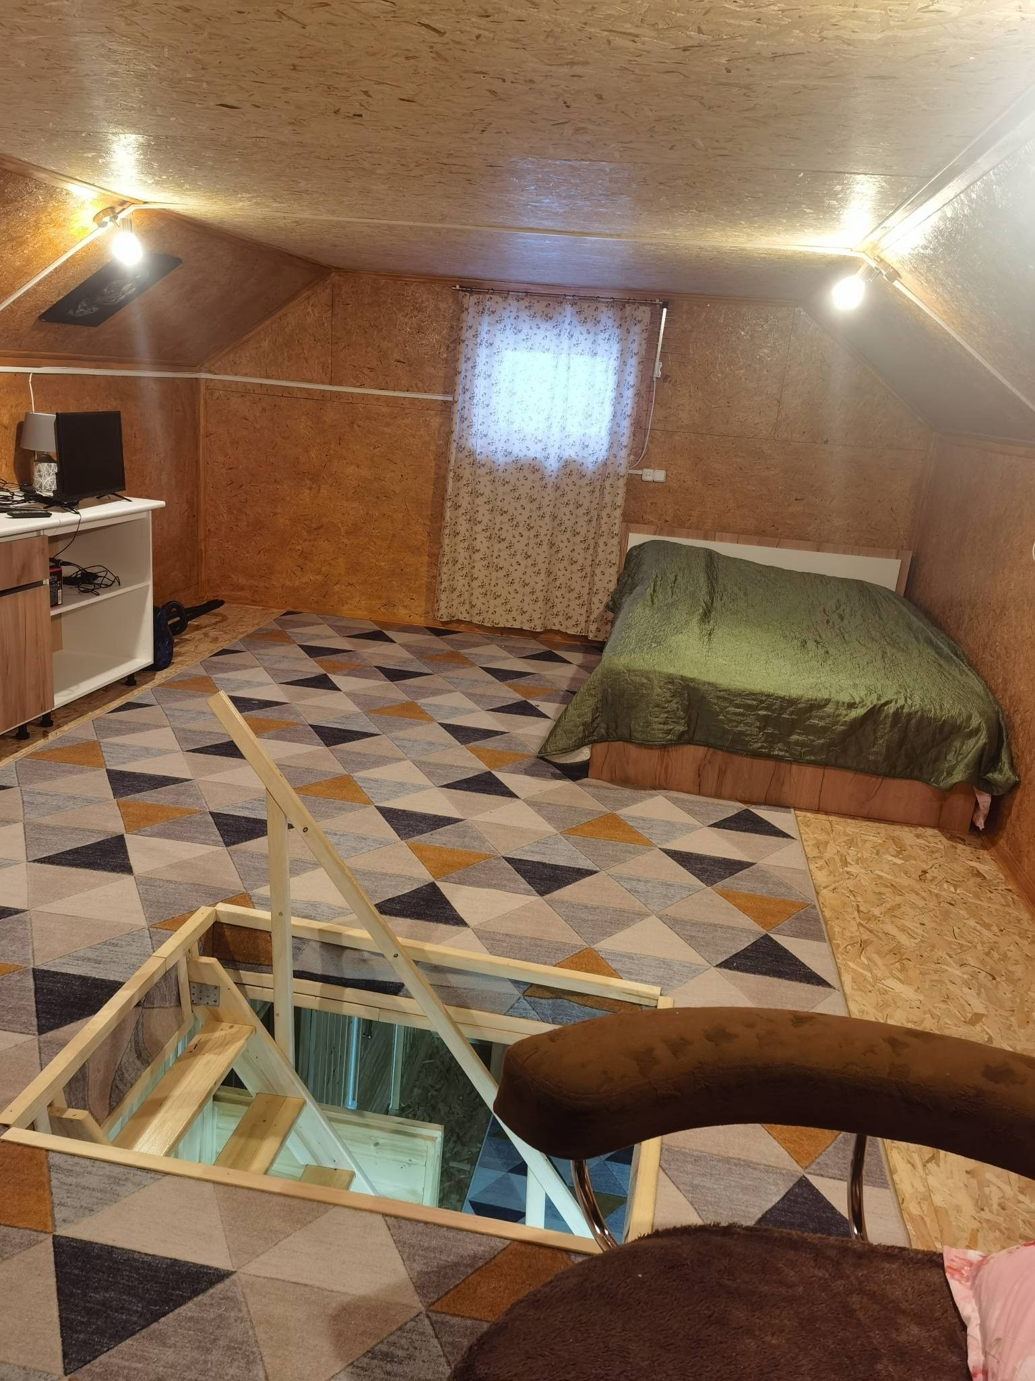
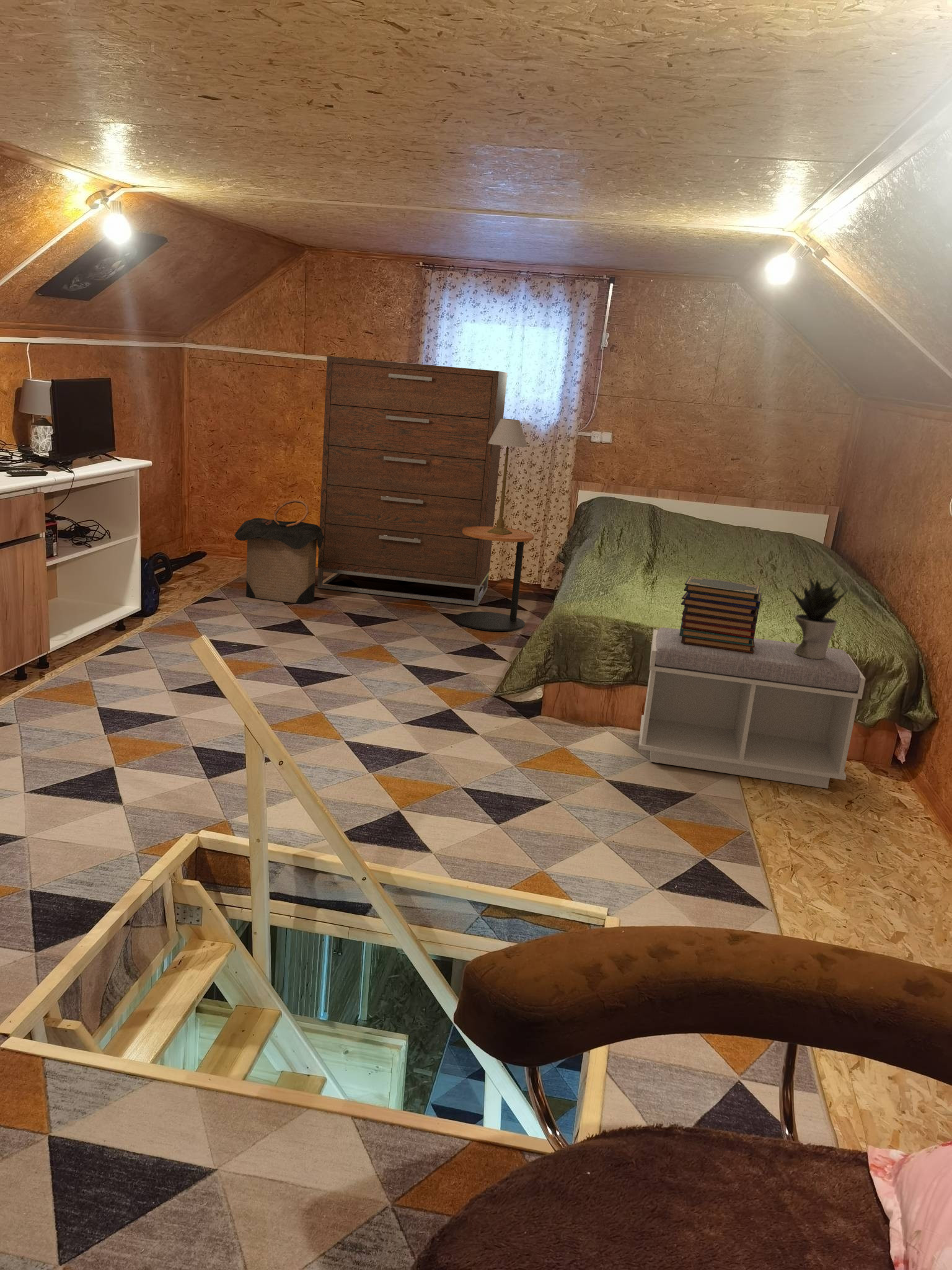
+ potted plant (815, 614)
+ bench (744, 704)
+ side table (513, 581)
+ laundry hamper (280, 549)
+ book stack (719, 613)
+ dresser (412, 480)
+ table lamp (505, 476)
